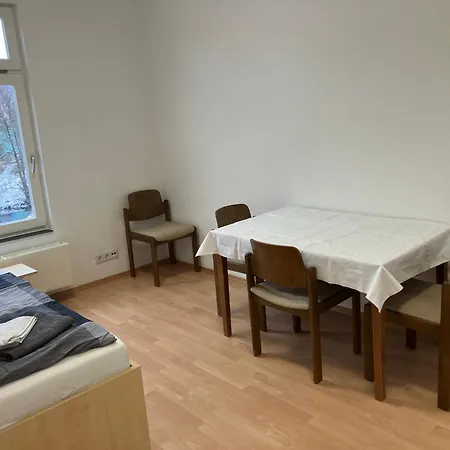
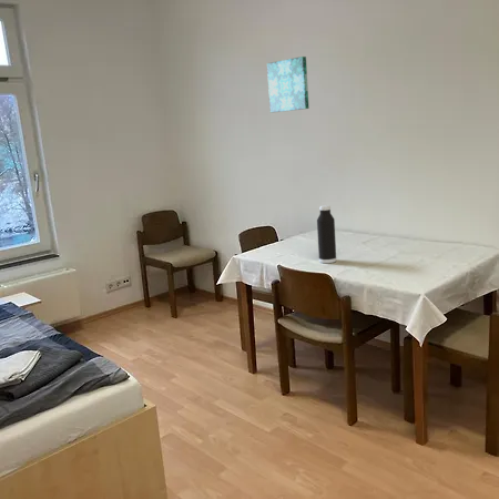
+ water bottle (326, 233)
+ wall art (287, 85)
